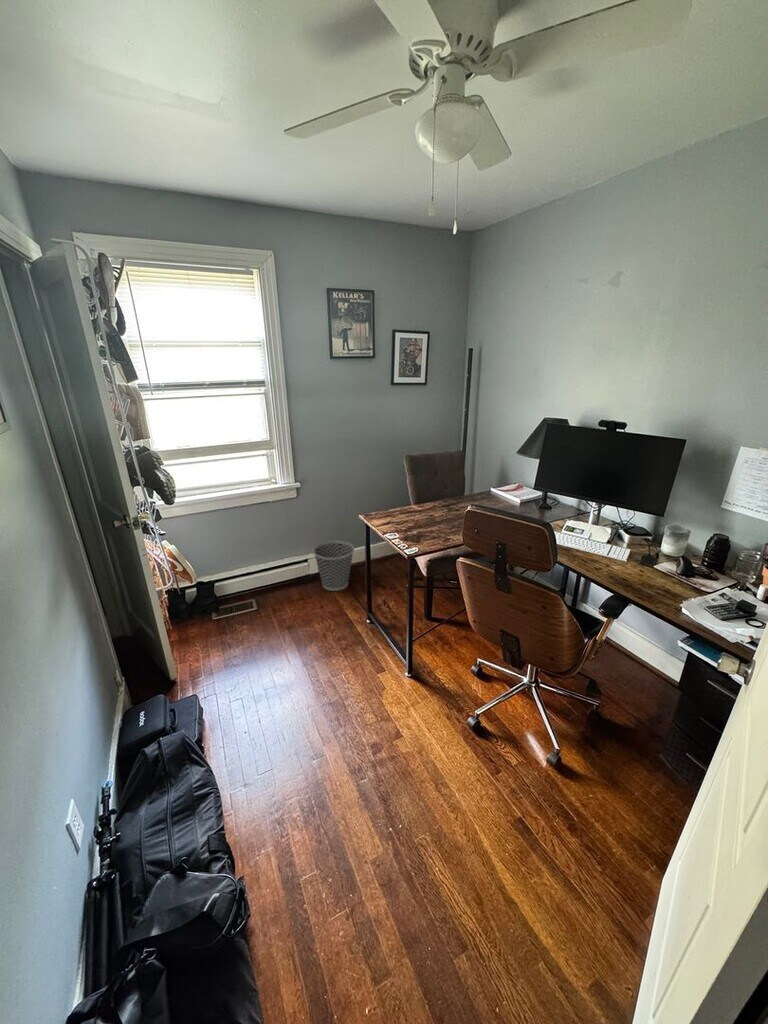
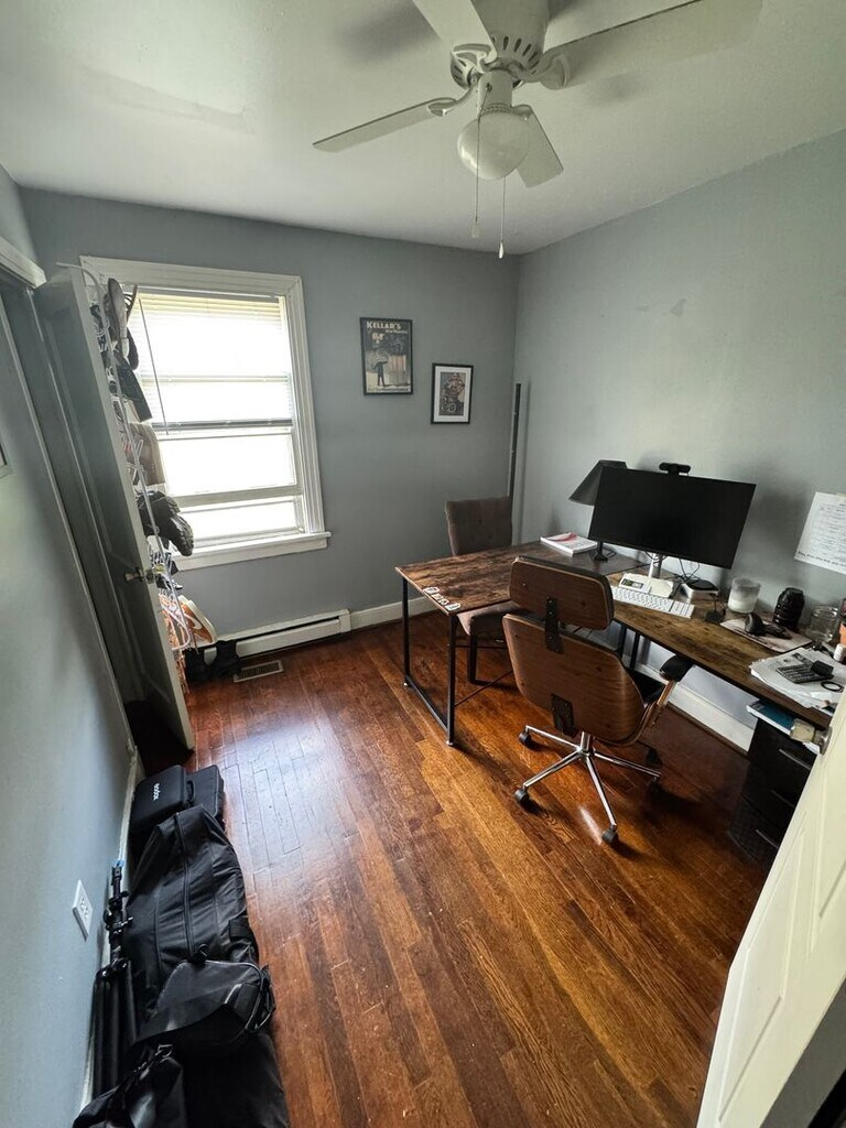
- wastebasket (334, 566)
